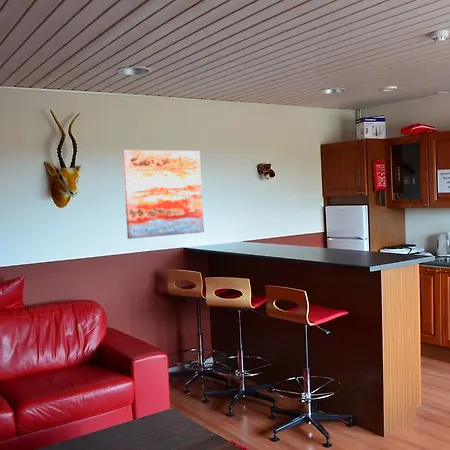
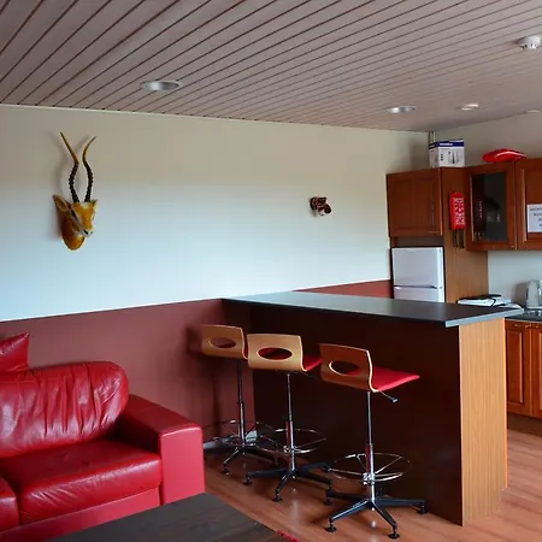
- wall art (165, 193)
